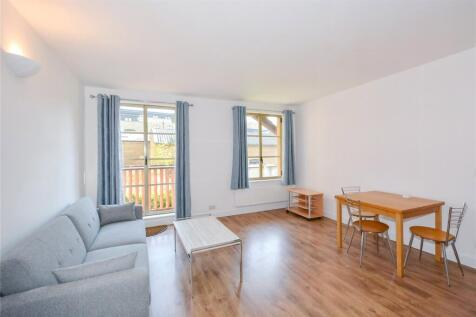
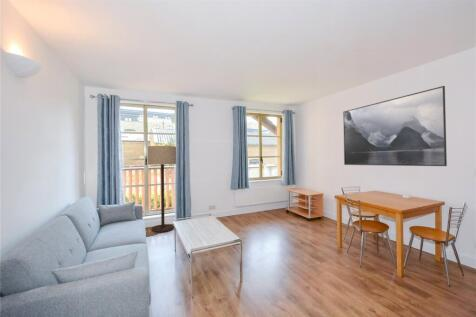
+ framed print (384, 133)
+ floor lamp (162, 187)
